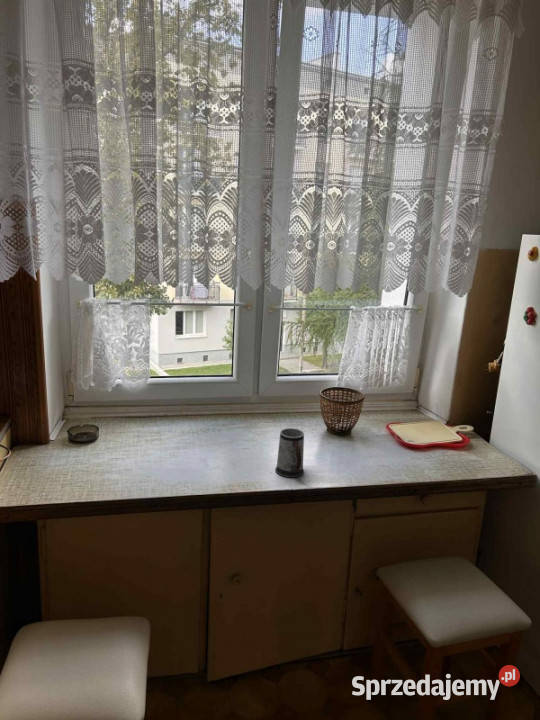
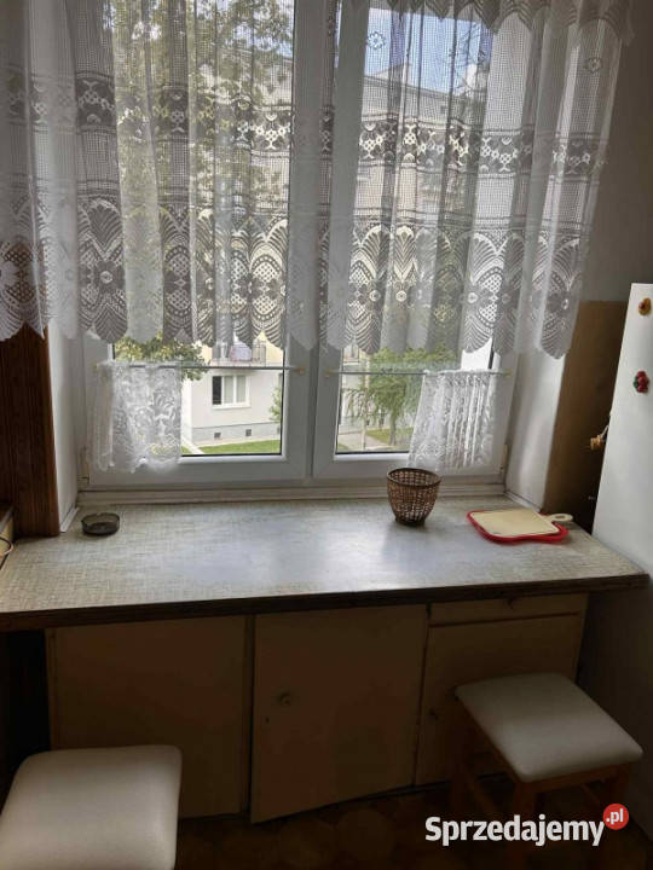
- mug (292, 454)
